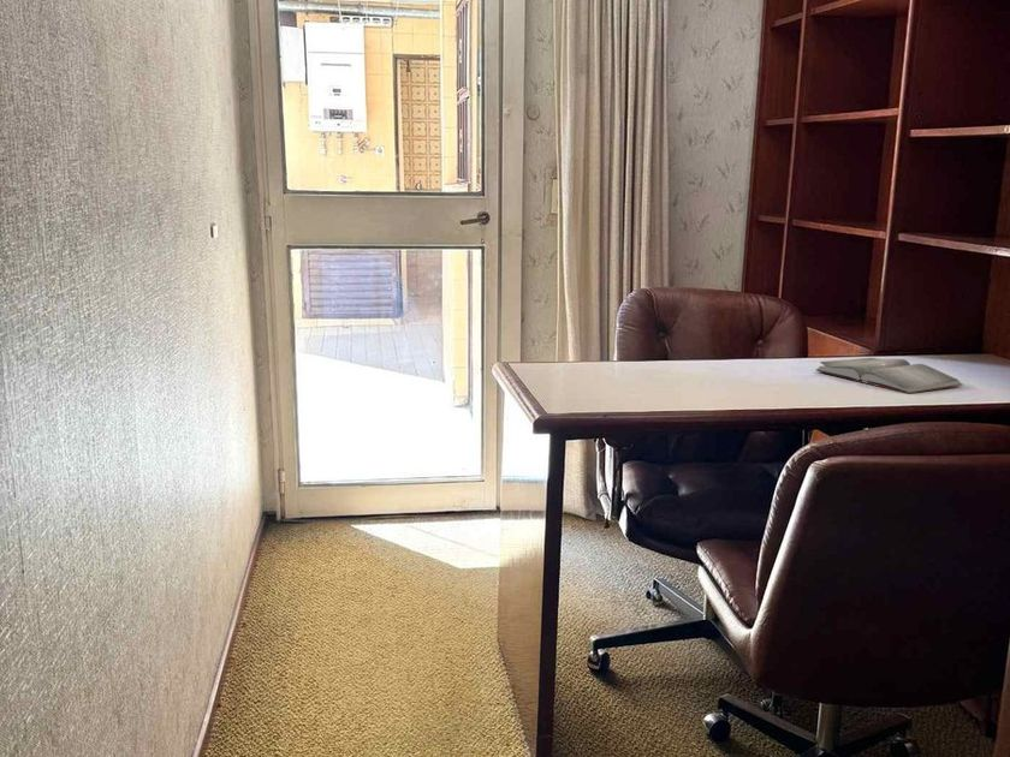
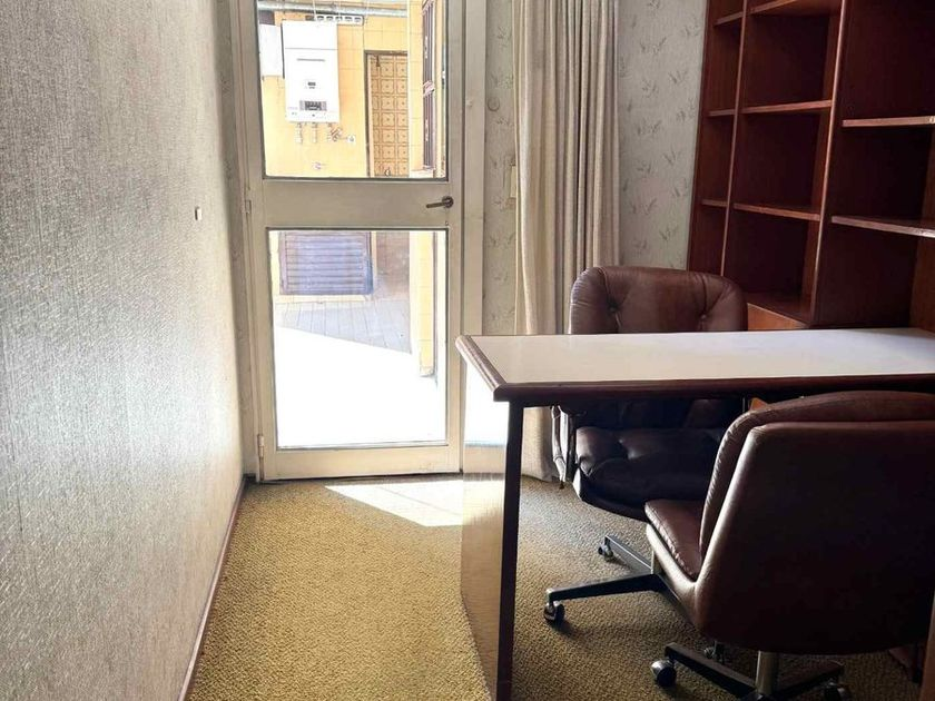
- hardback book (887, 371)
